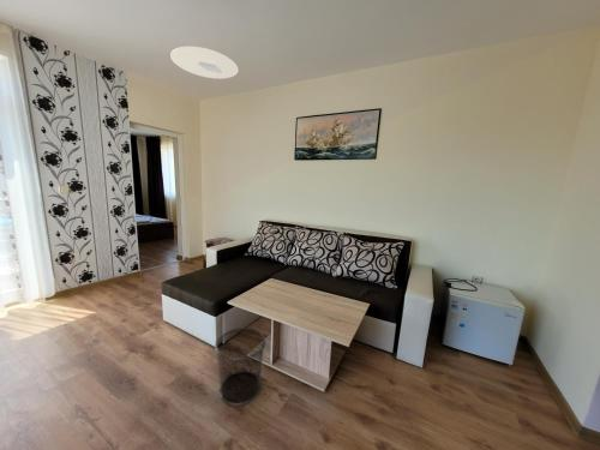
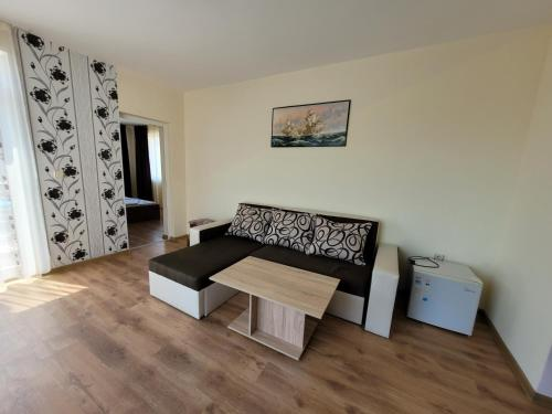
- waste bin (240, 364)
- ceiling light (205, 61)
